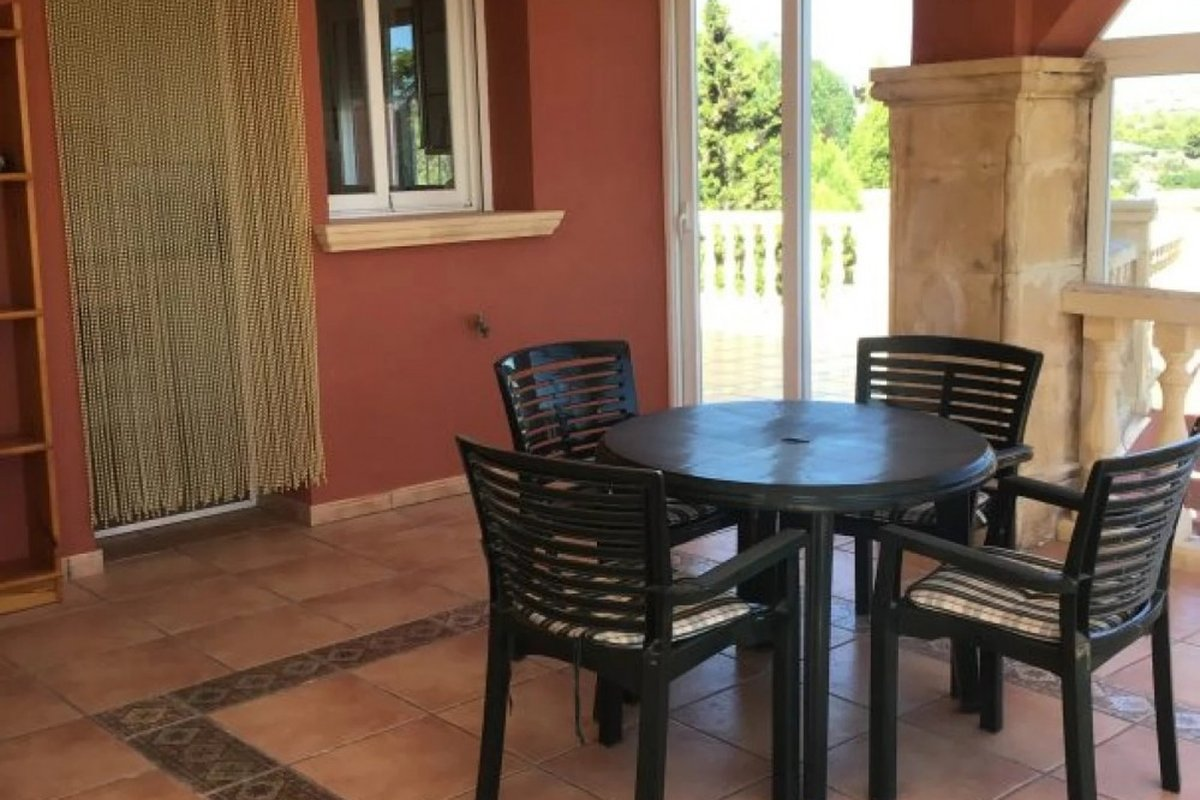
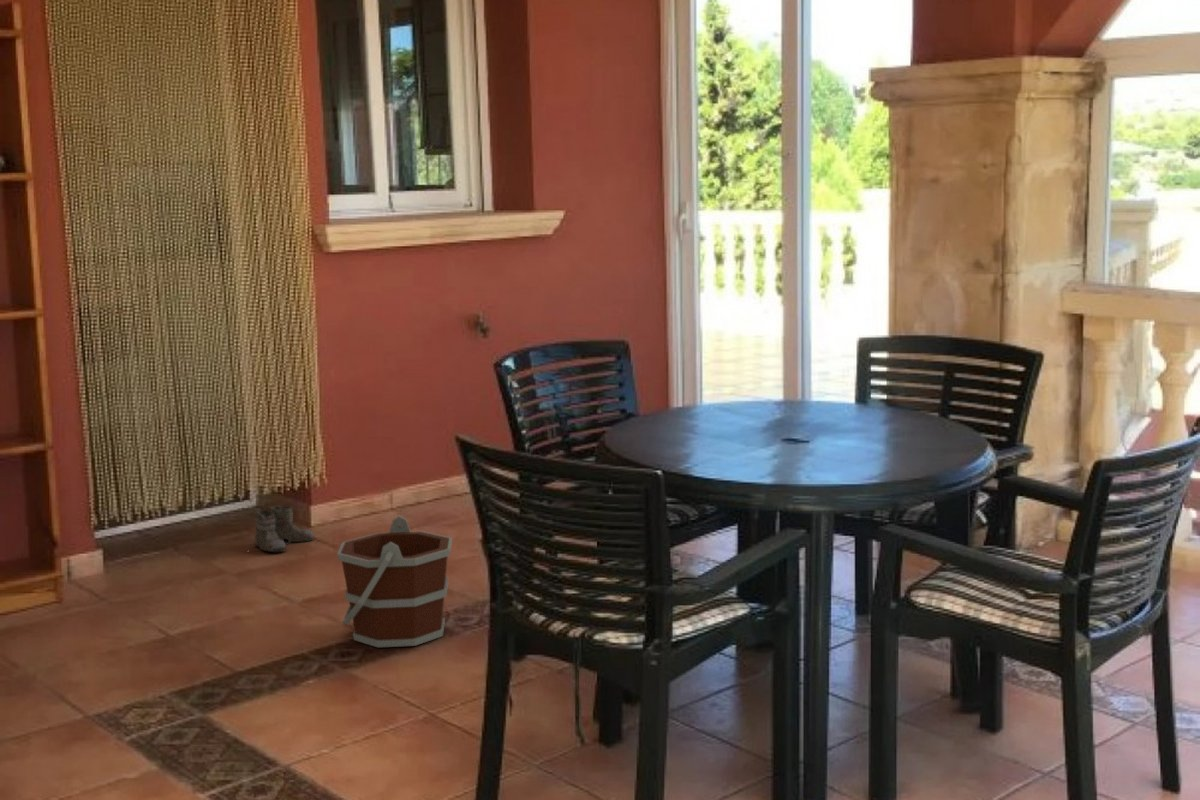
+ boots (279, 527)
+ bucket (388, 580)
